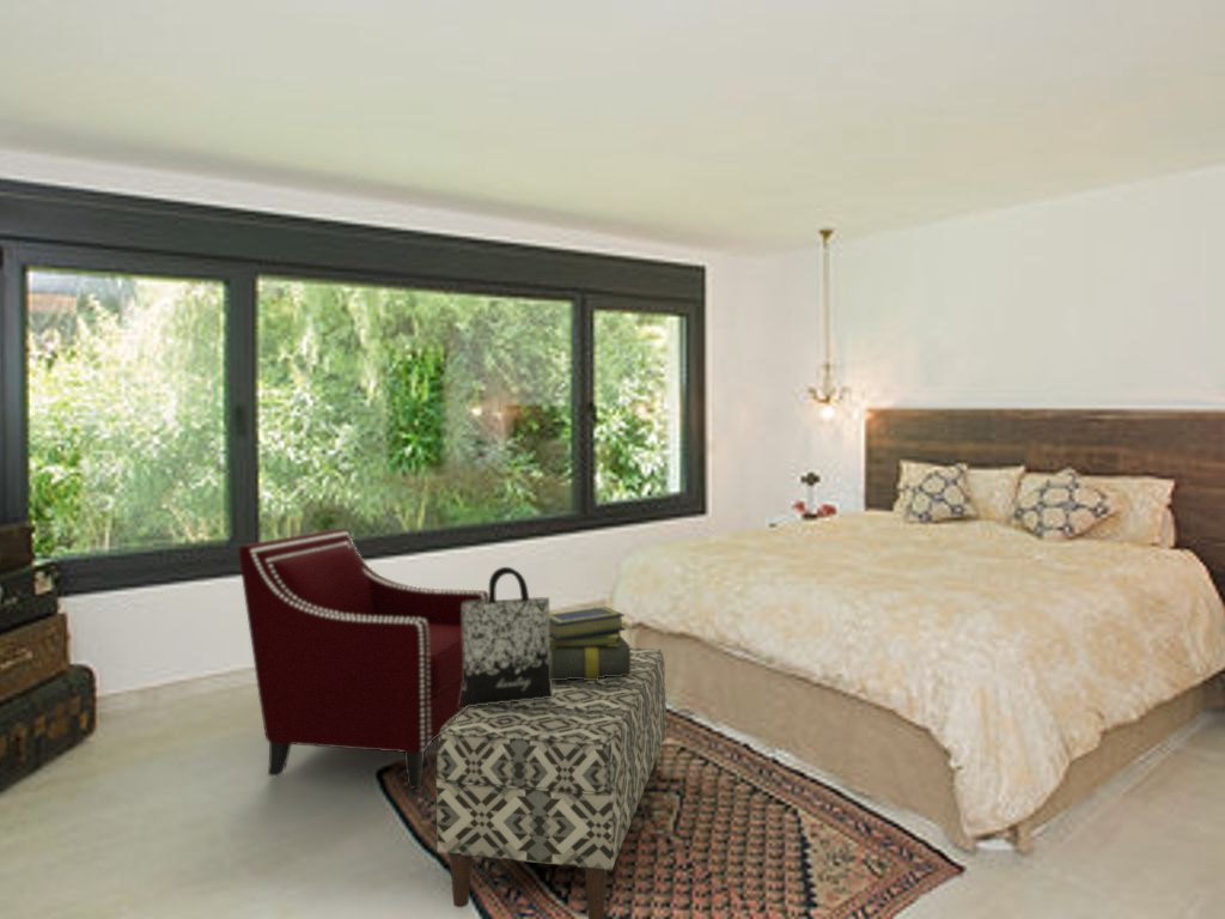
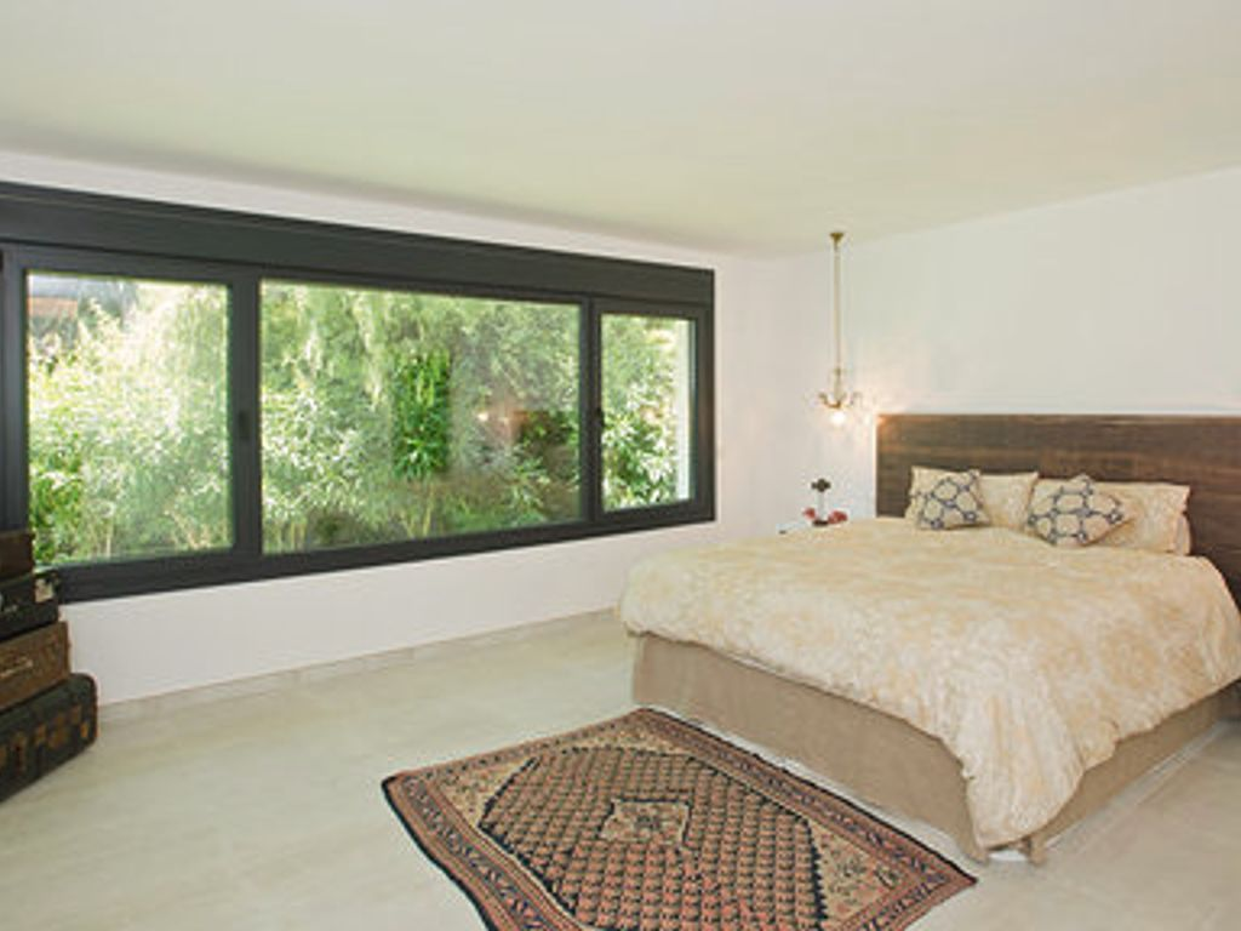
- bench (569, 756)
- armchair (374, 643)
- tote bag (505, 634)
- stack of books (584, 643)
